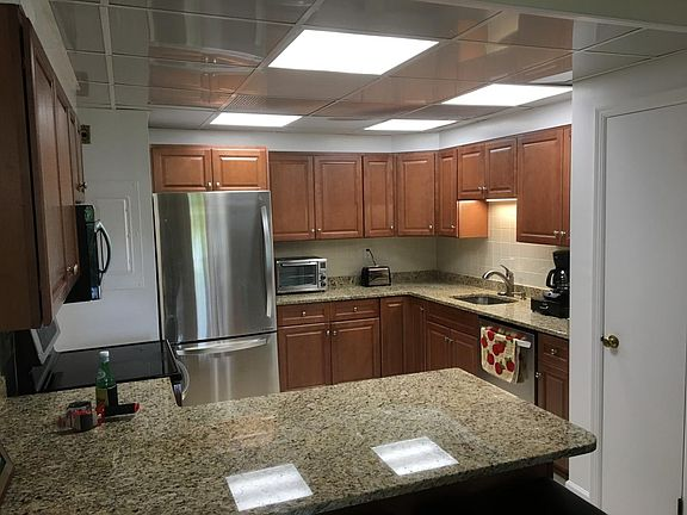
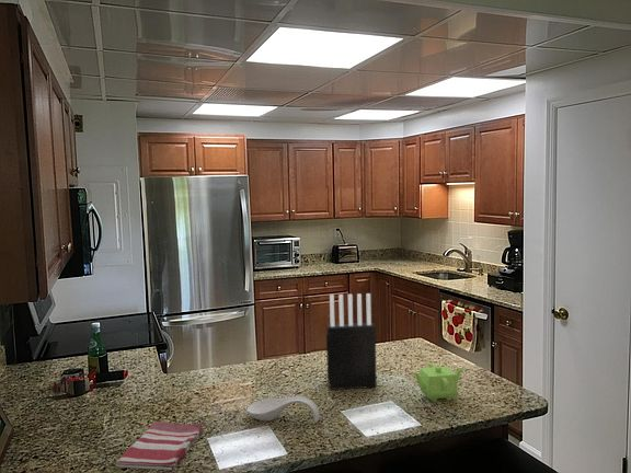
+ dish towel (162, 443)
+ teapot (437, 381)
+ spoon rest (283, 407)
+ knife block (349, 337)
